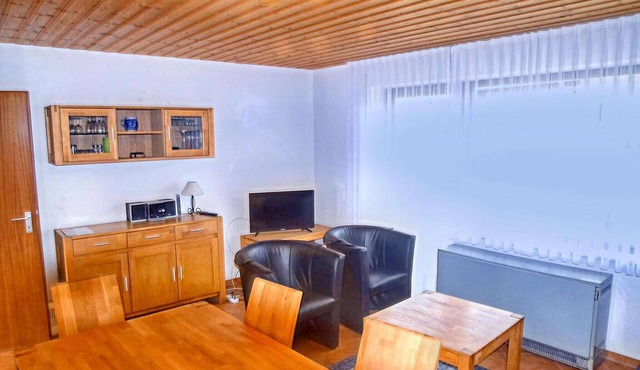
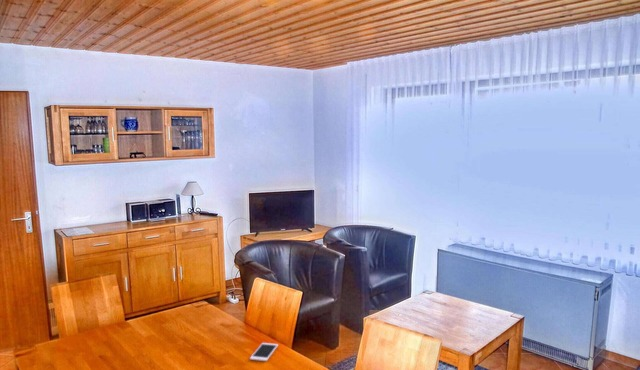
+ cell phone (264, 351)
